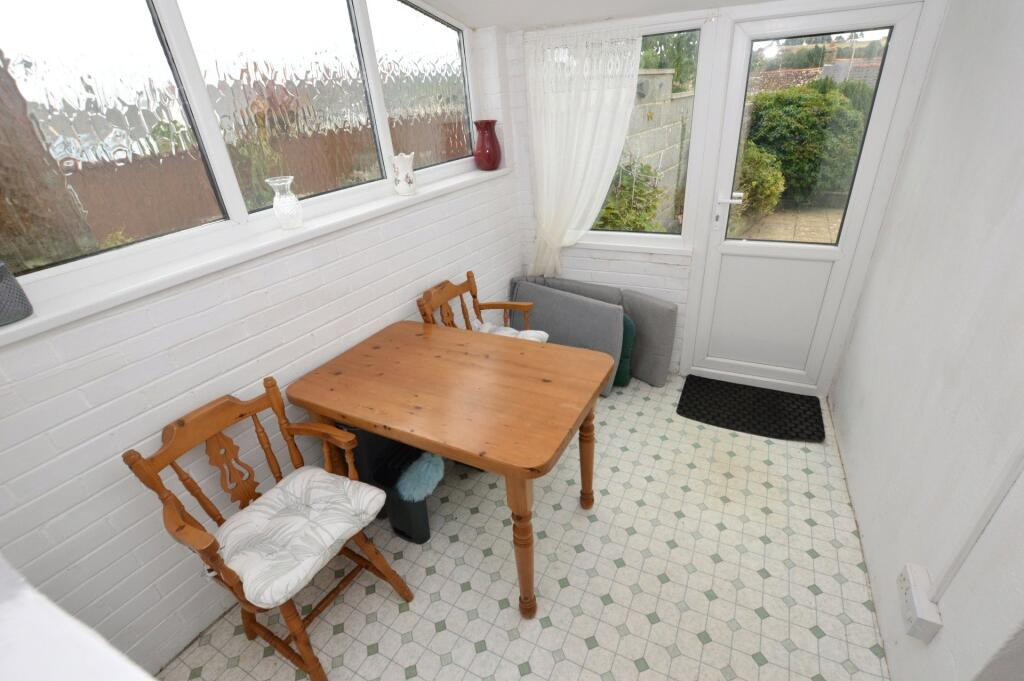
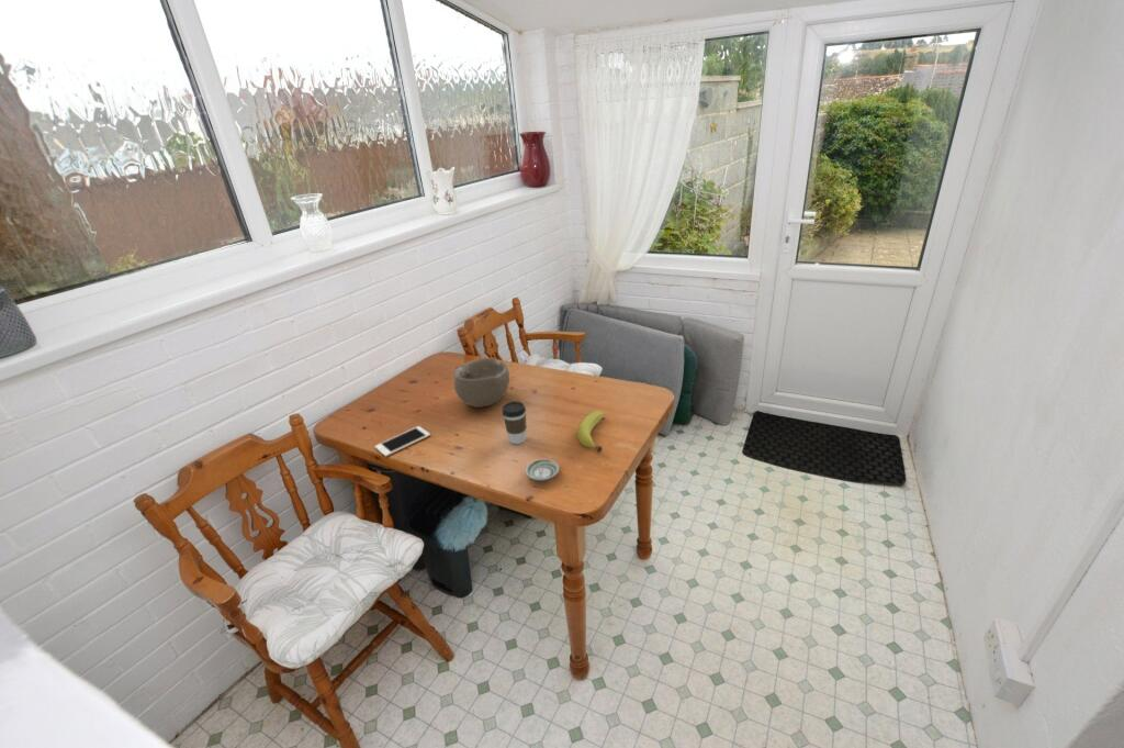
+ saucer (542, 471)
+ cell phone (403, 440)
+ coffee cup (515, 423)
+ fruit (593, 427)
+ bowl (483, 384)
